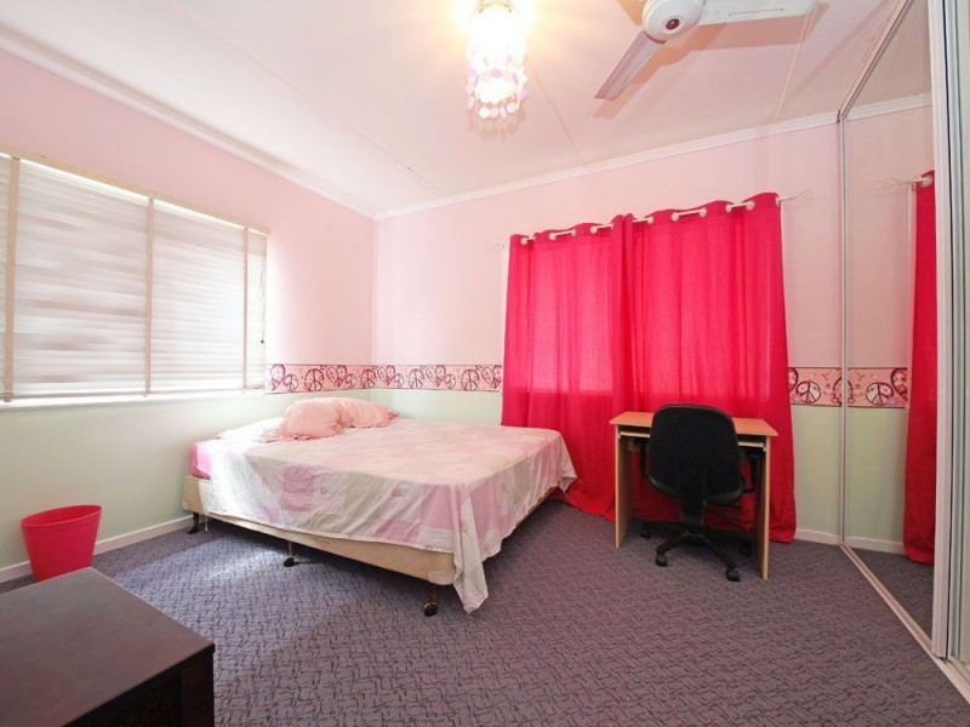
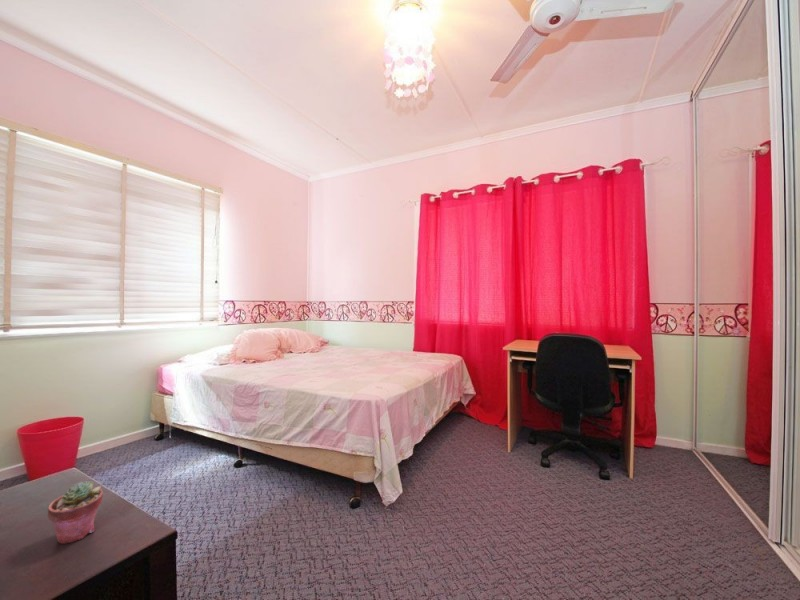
+ potted succulent (76, 509)
